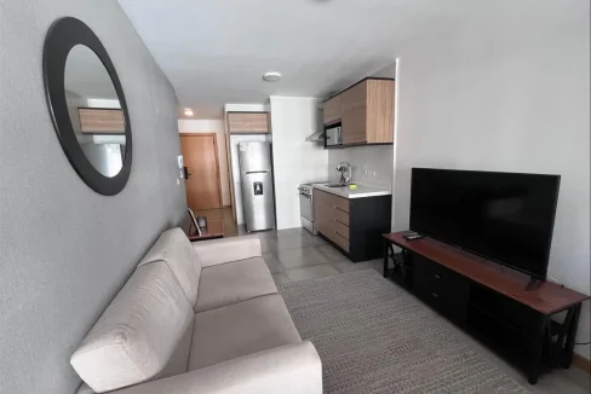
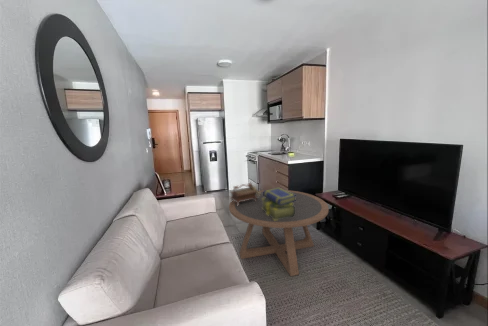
+ coffee table (277, 227)
+ stack of books (279, 202)
+ decorative box (246, 192)
